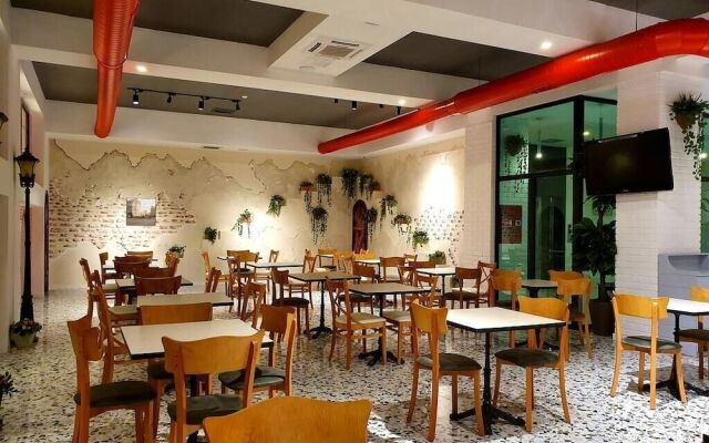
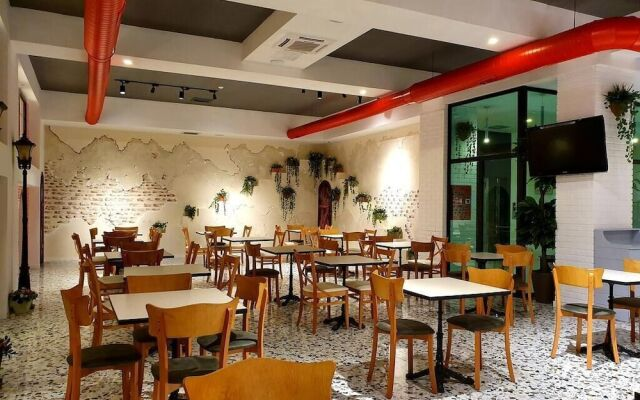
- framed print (141, 212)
